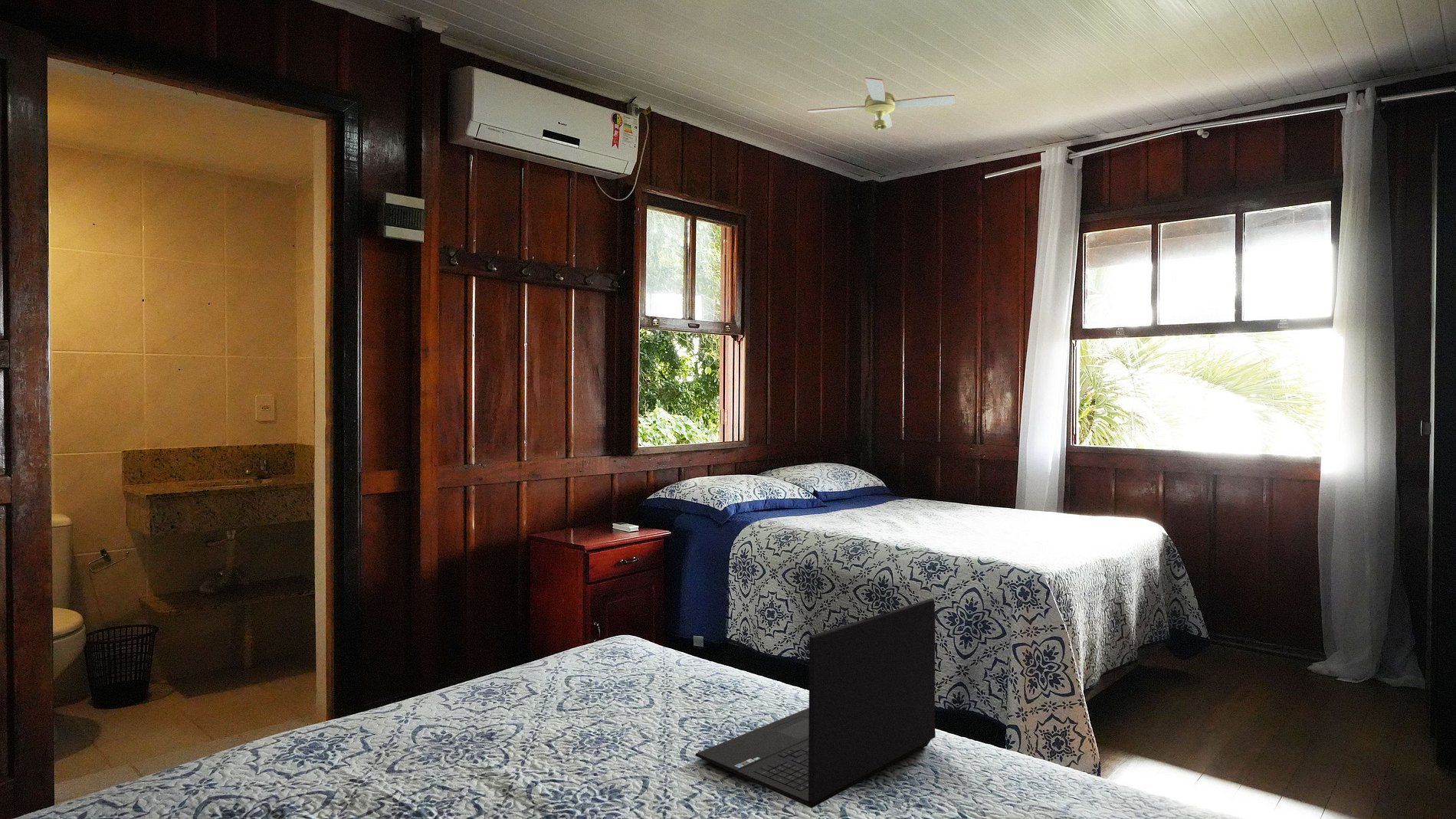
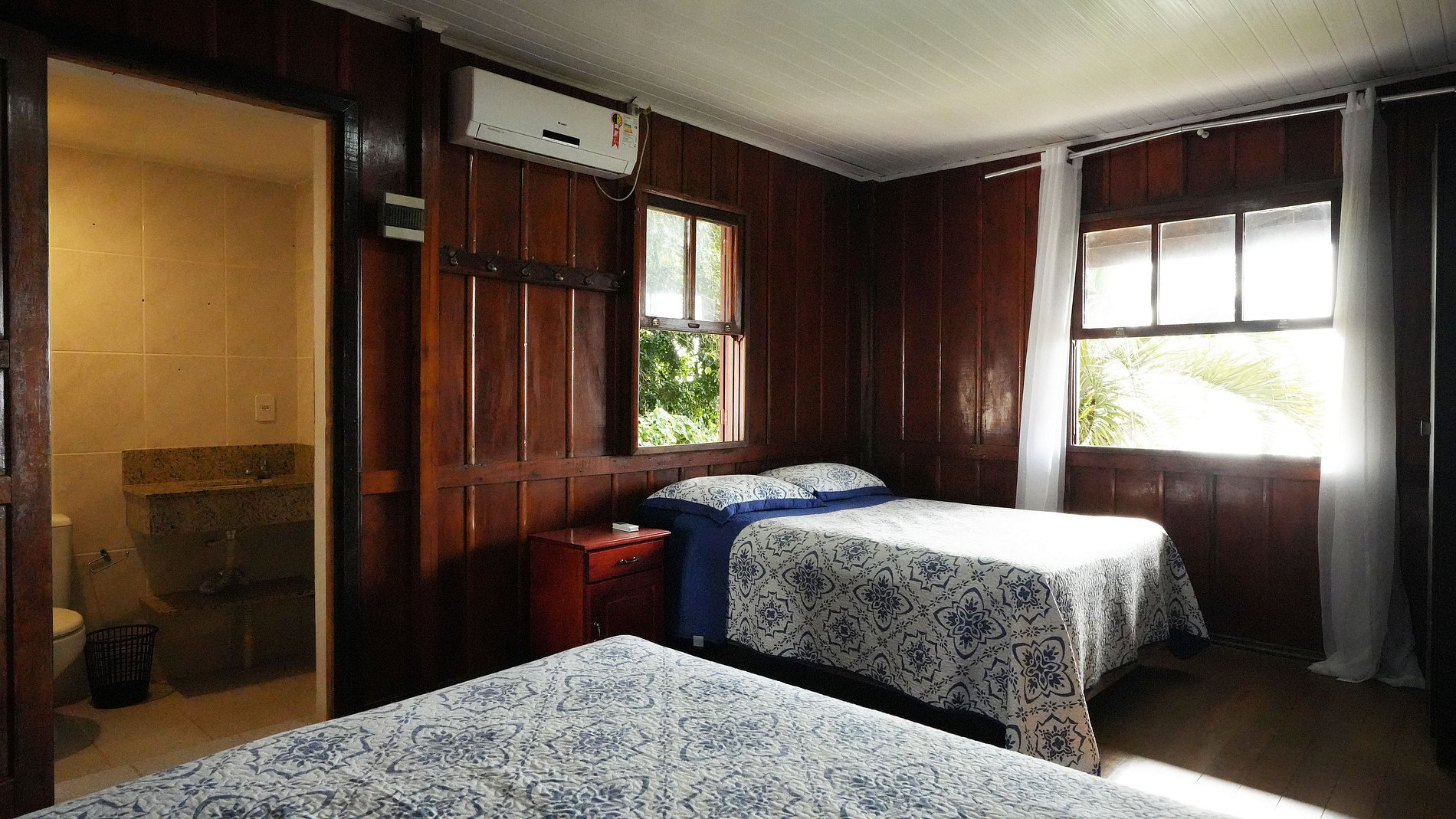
- ceiling fan (880, 110)
- laptop (818, 677)
